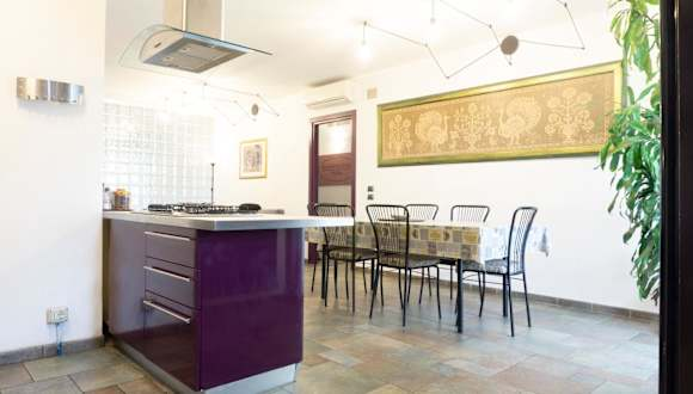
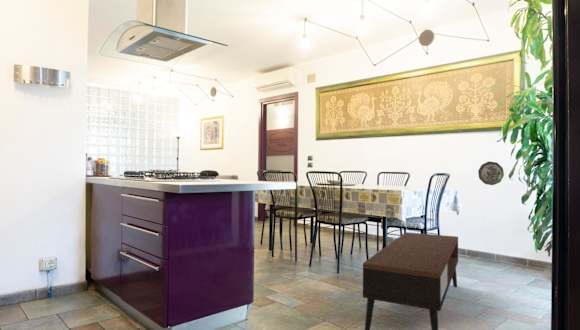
+ coffee table (418, 276)
+ decorative plate (491, 173)
